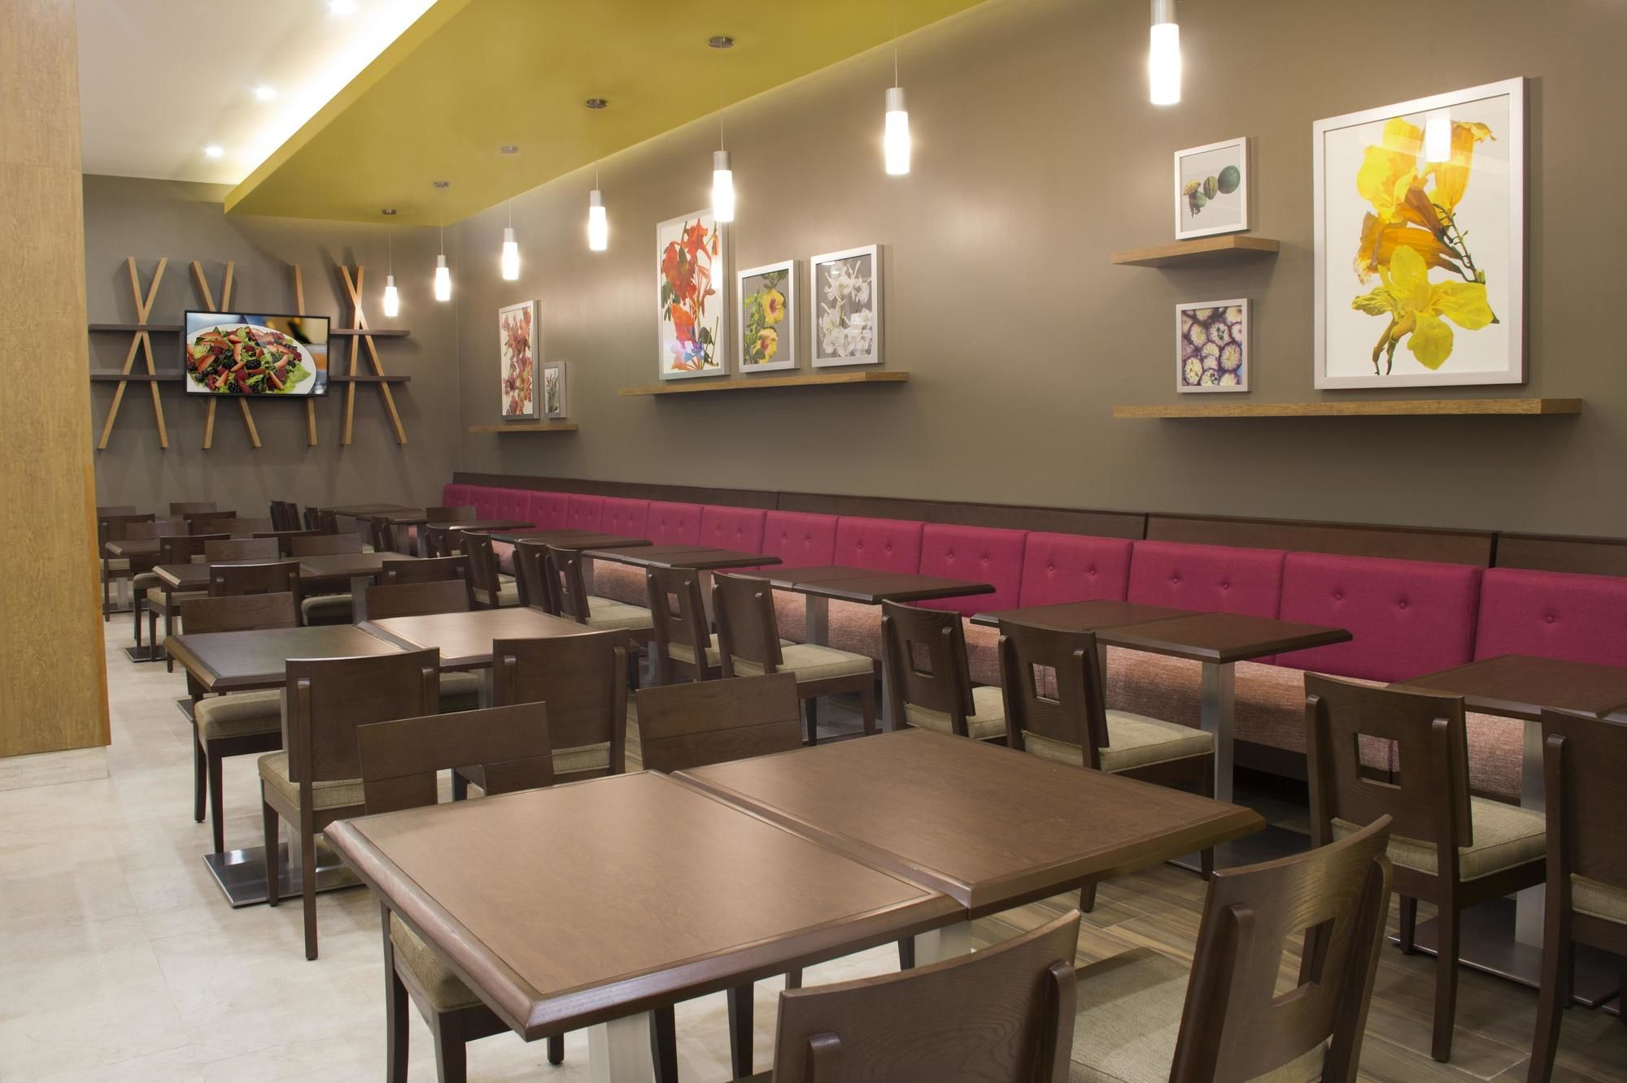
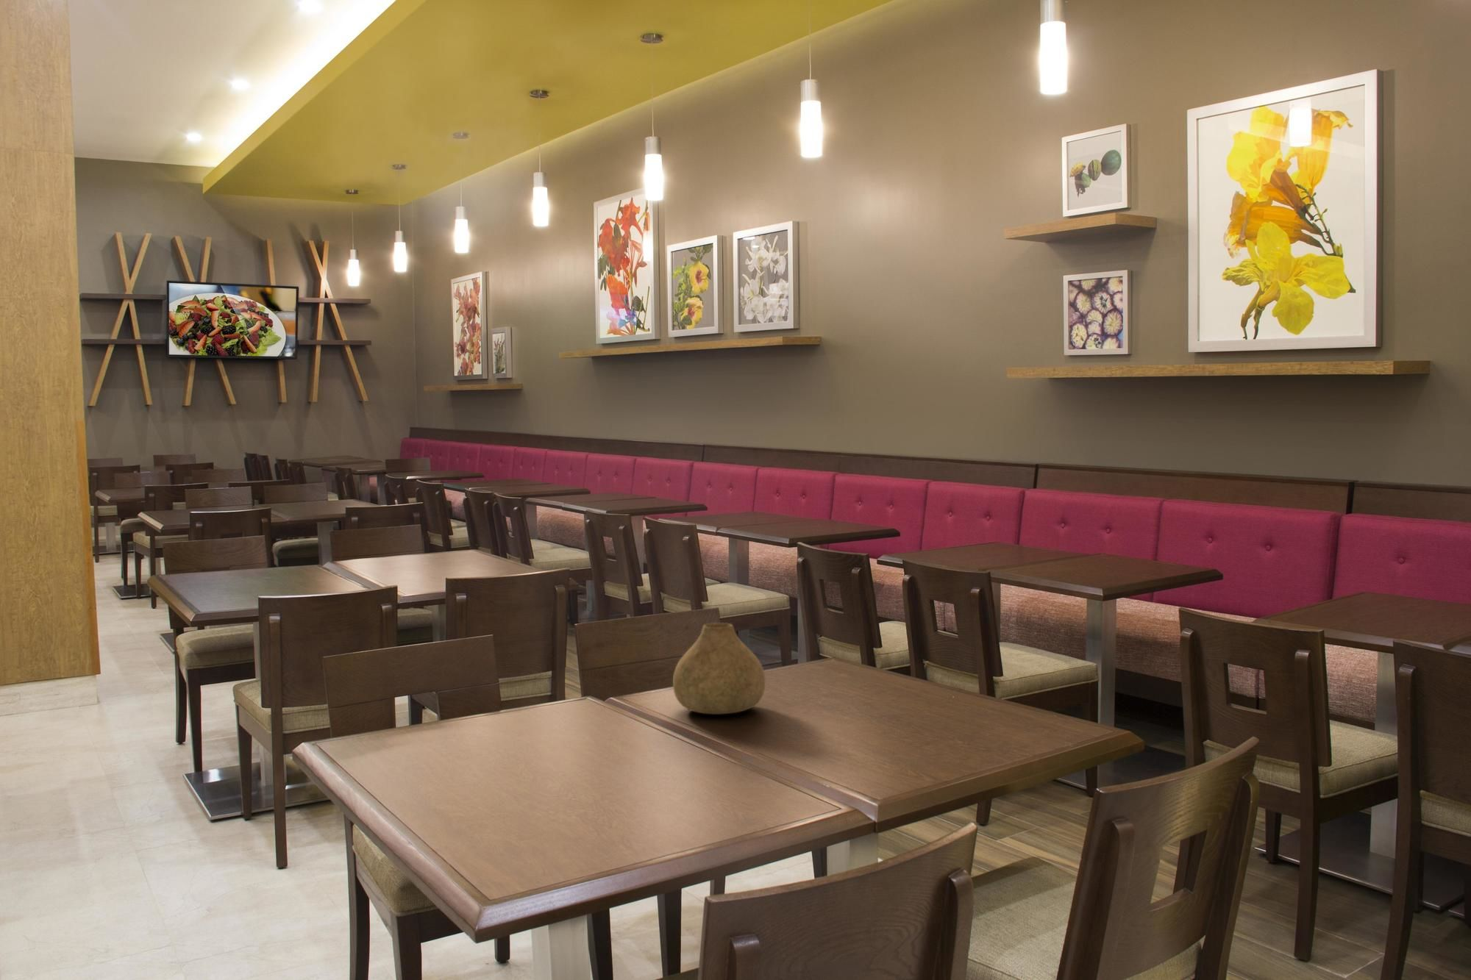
+ vase (719, 667)
